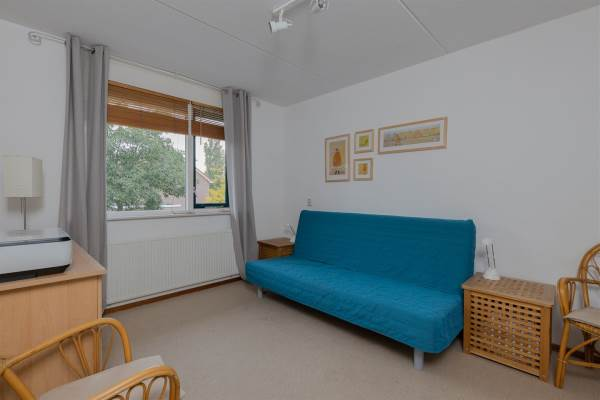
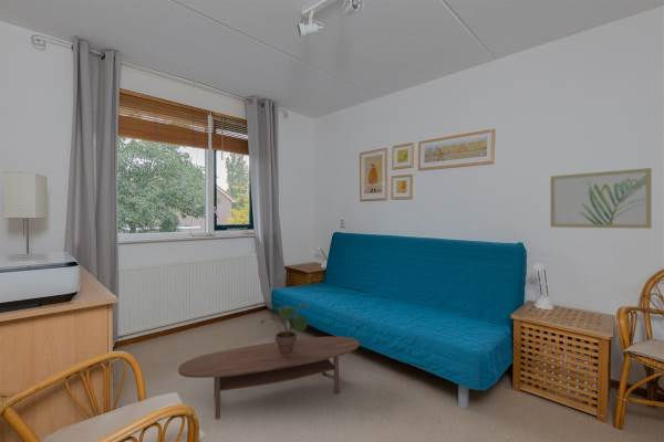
+ wall art (596, 200)
+ potted plant (286, 327)
+ coffee table (277, 372)
